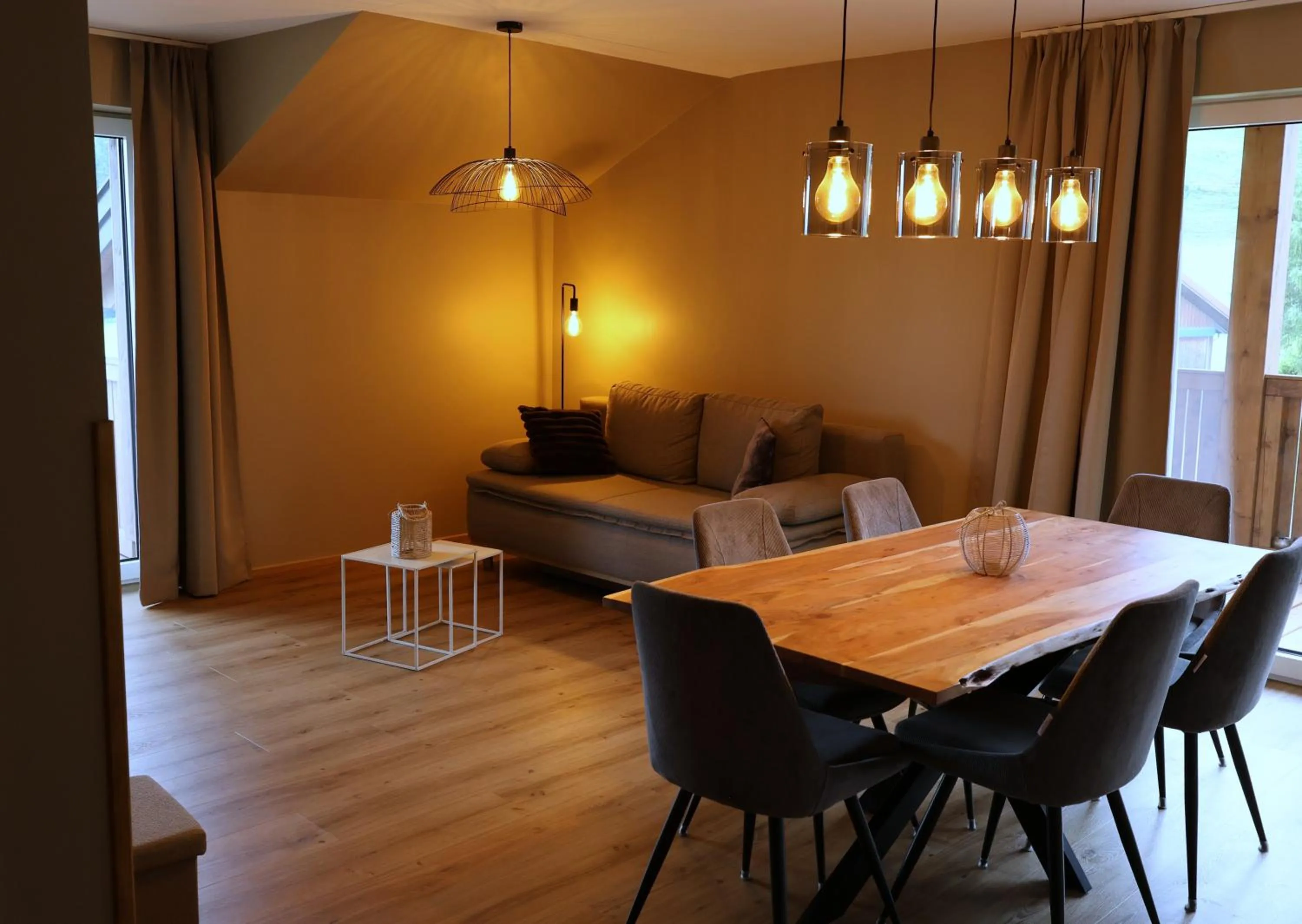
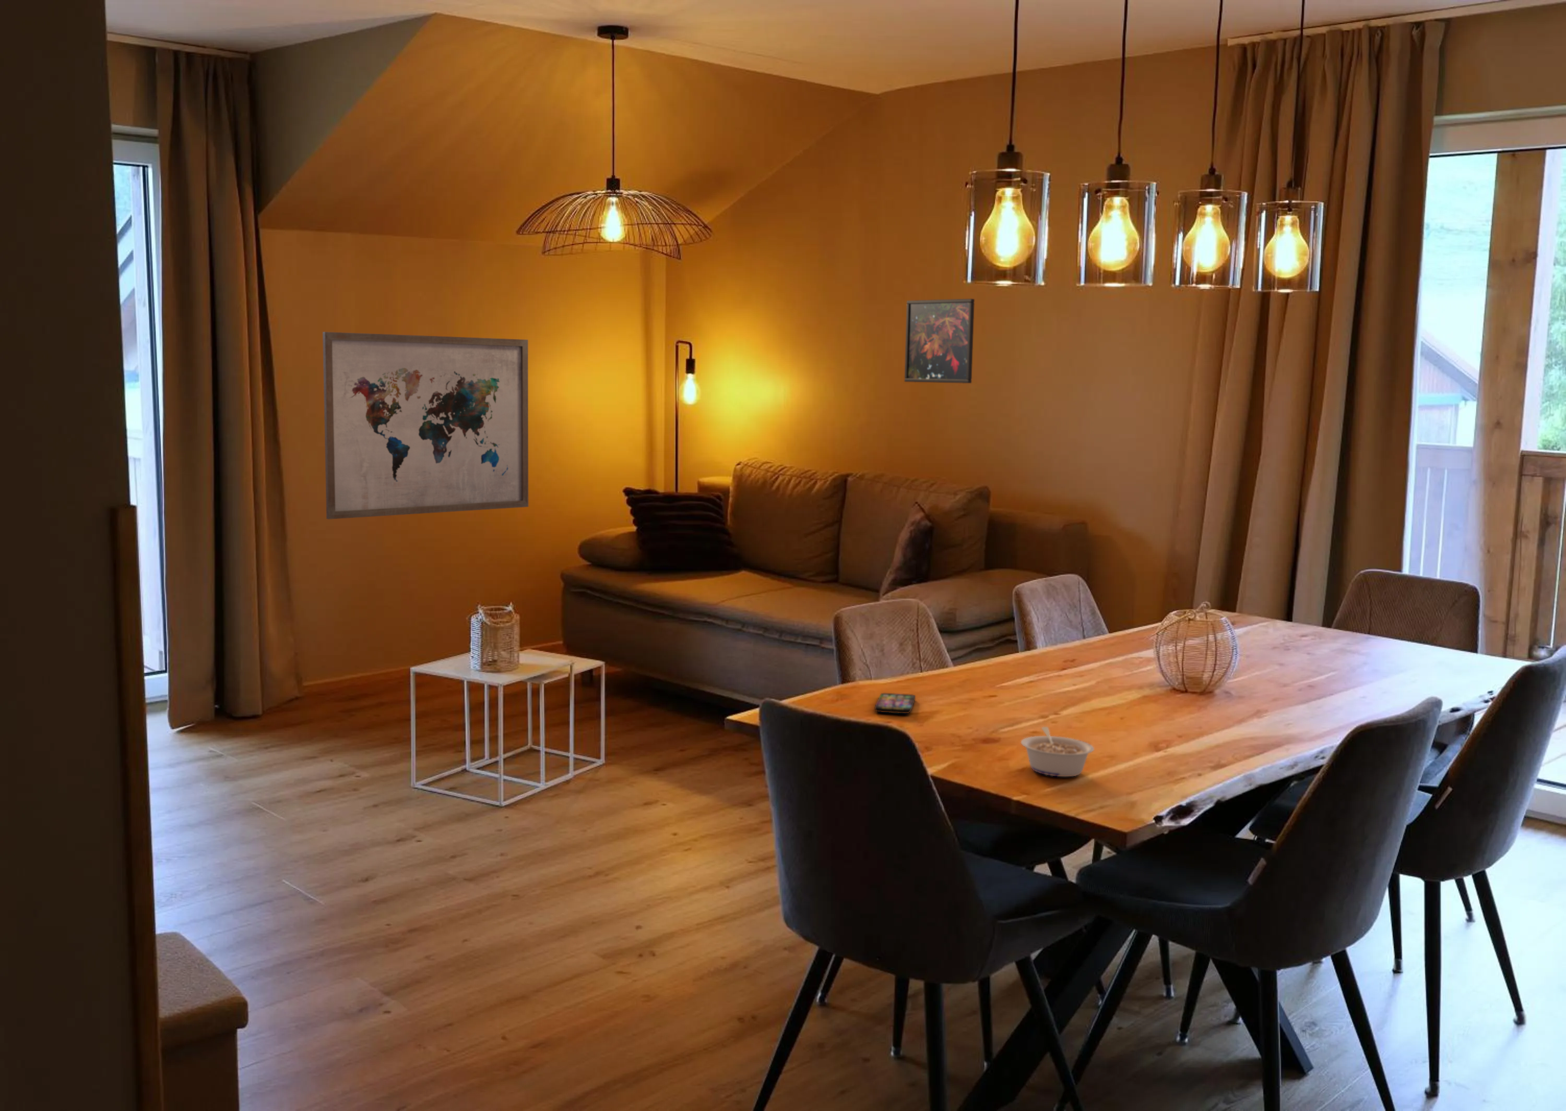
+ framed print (938, 341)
+ legume (1054, 754)
+ smartphone (895, 703)
+ wall art (432, 424)
